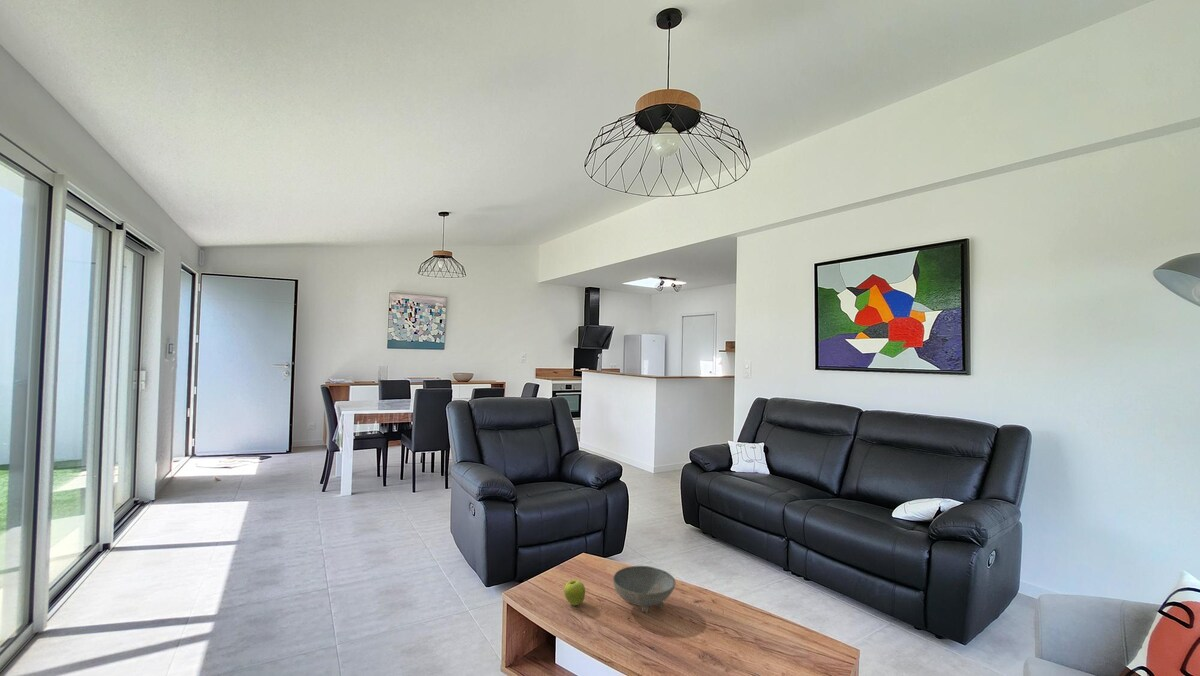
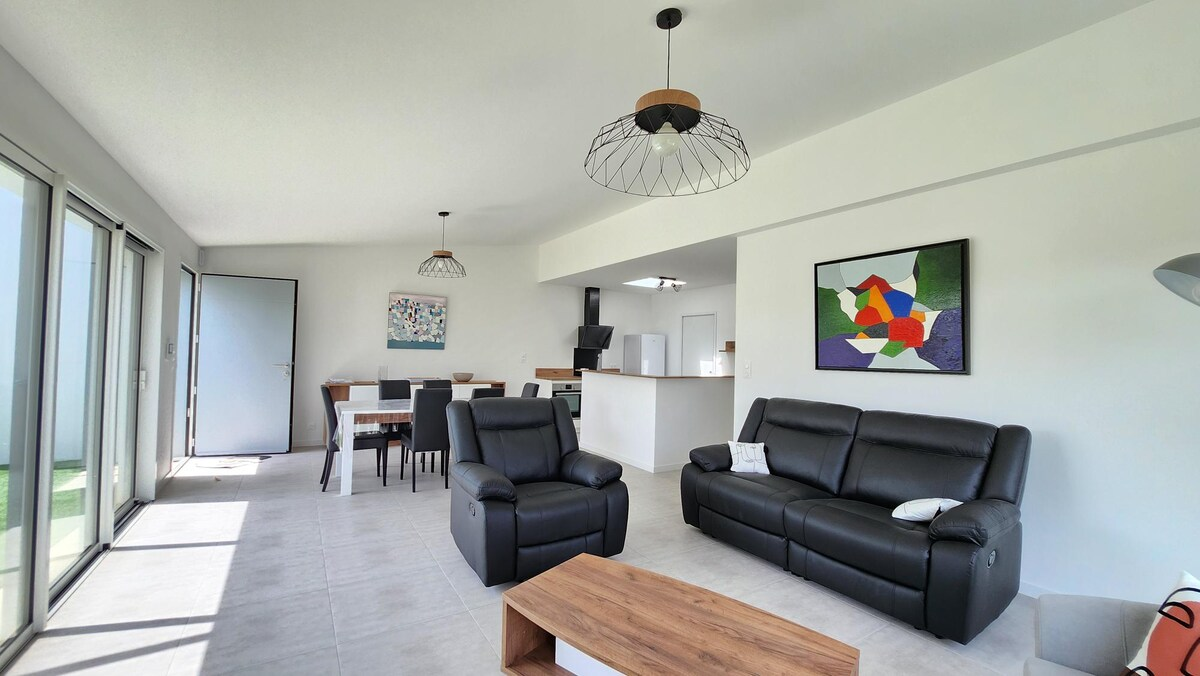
- fruit (574, 592)
- bowl (643, 592)
